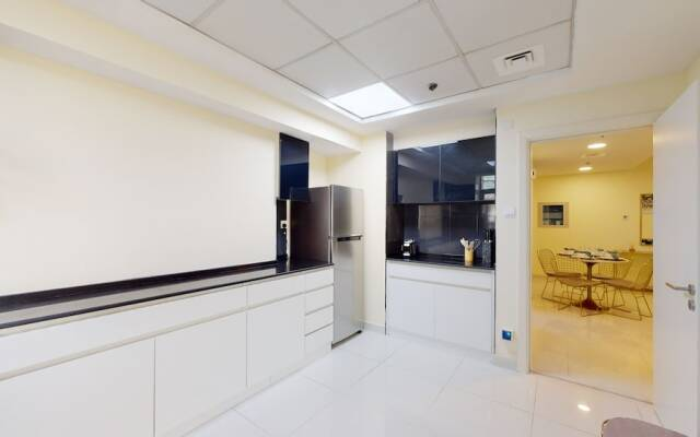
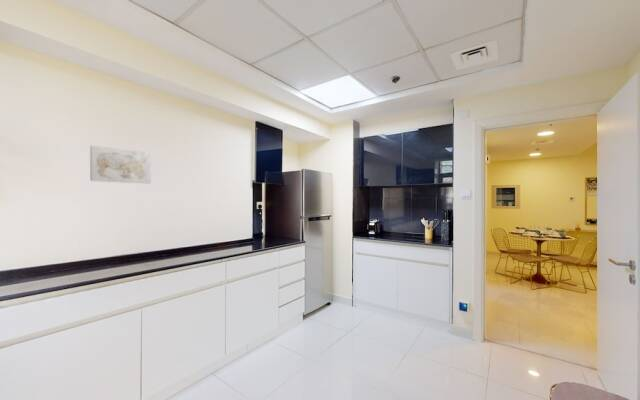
+ wall art (122, 165)
